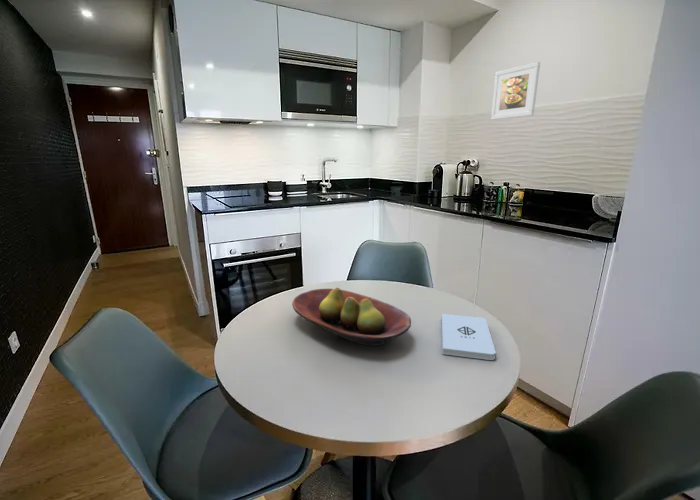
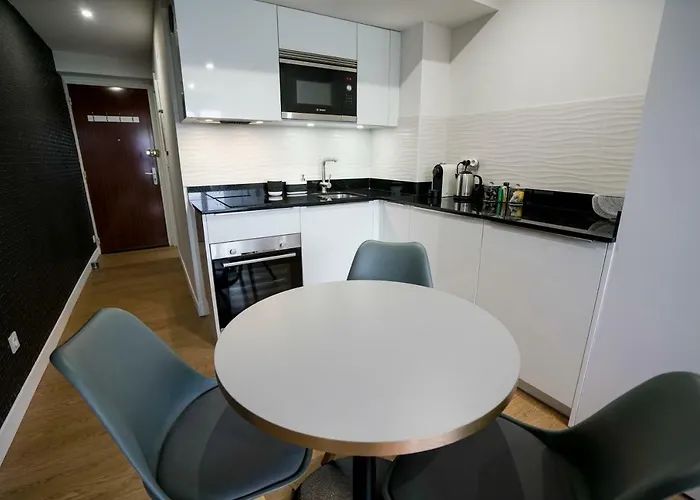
- fruit bowl (348, 311)
- notepad (465, 334)
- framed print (513, 92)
